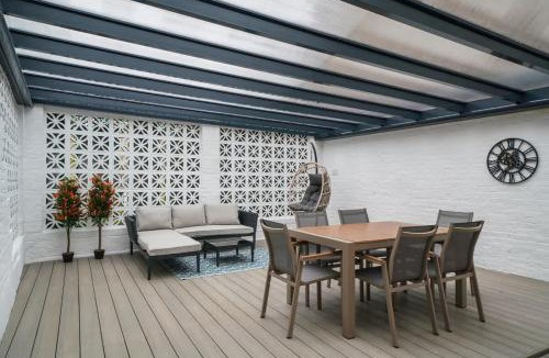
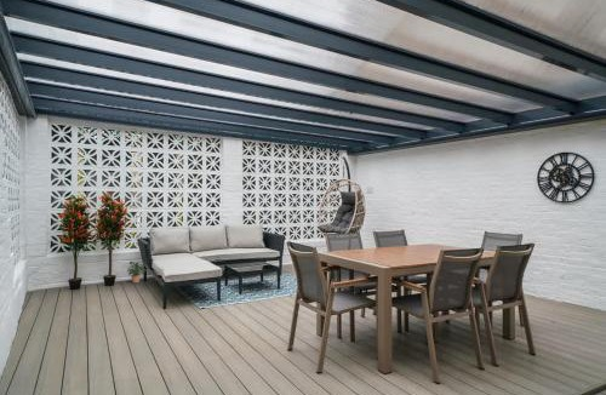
+ potted plant (137, 270)
